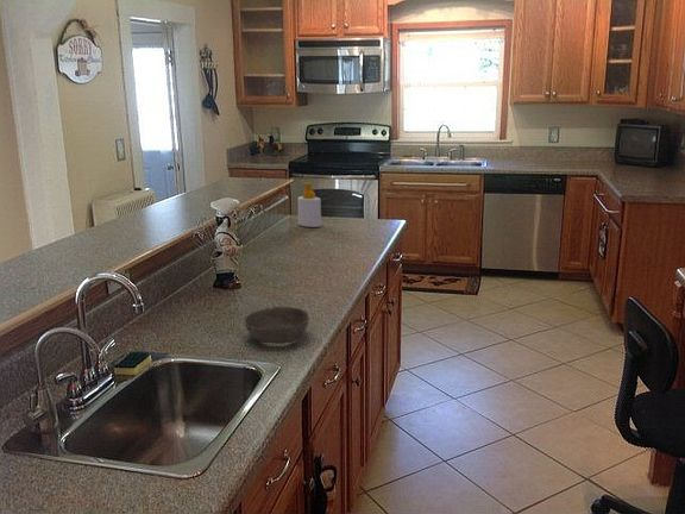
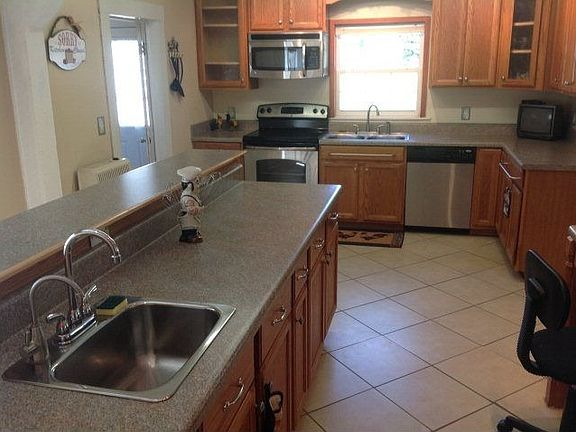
- soap bottle (309, 203)
- bowl (277, 326)
